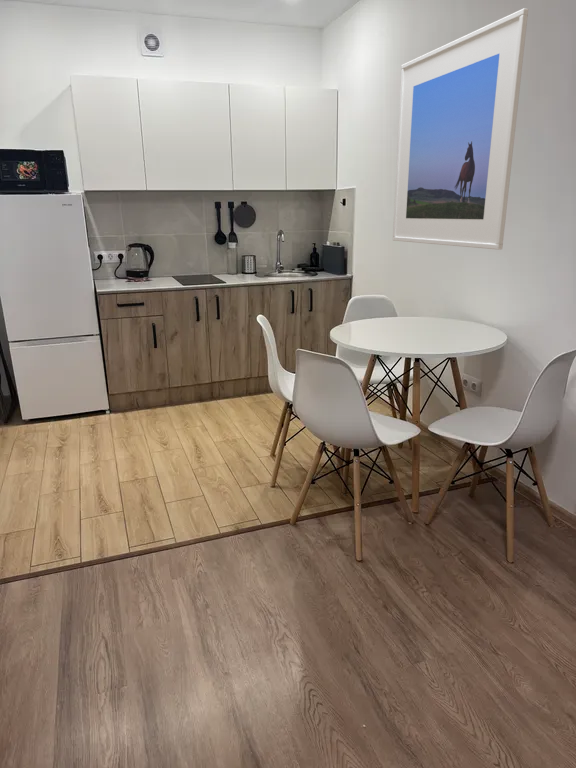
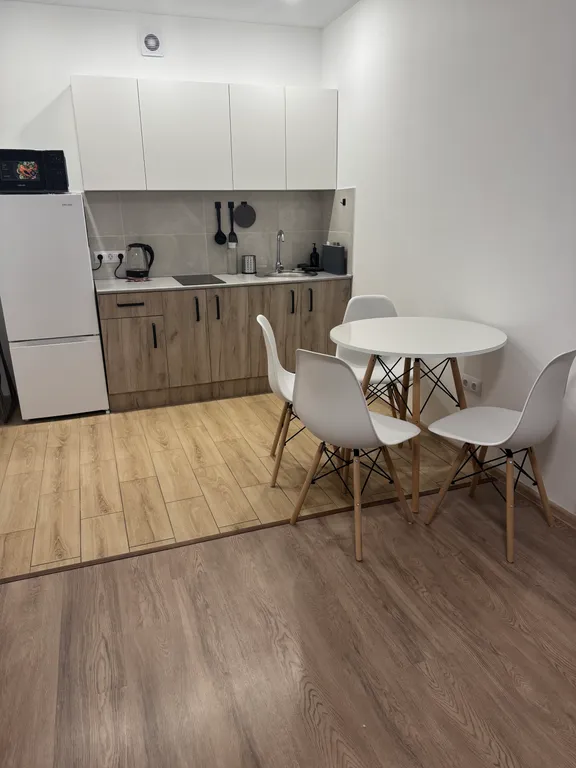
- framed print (446, 147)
